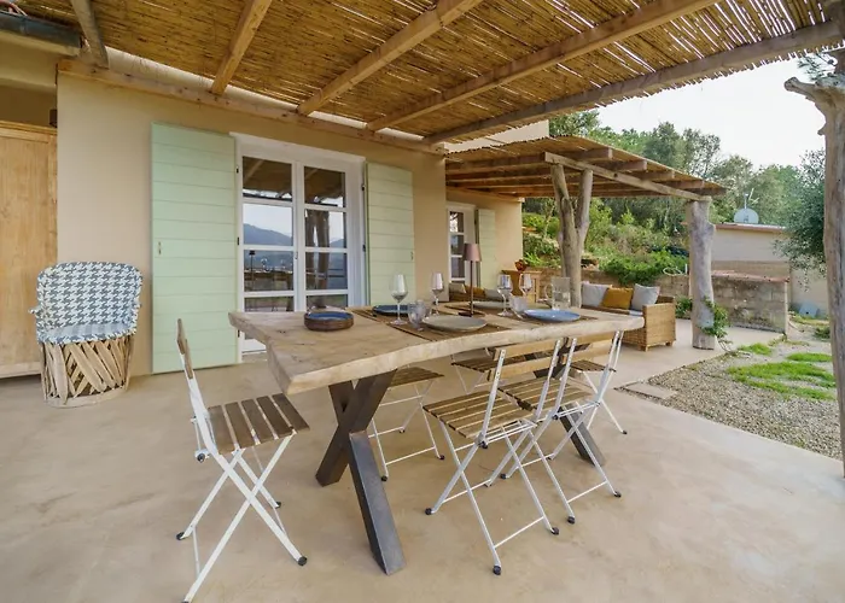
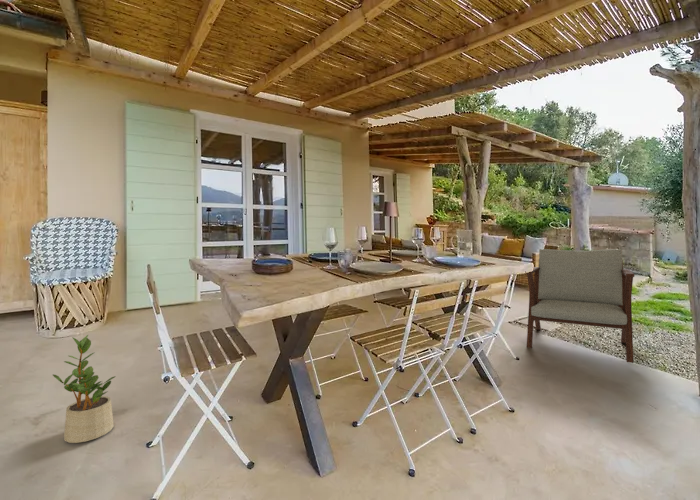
+ lounge chair (577, 297)
+ potted plant (89, 385)
